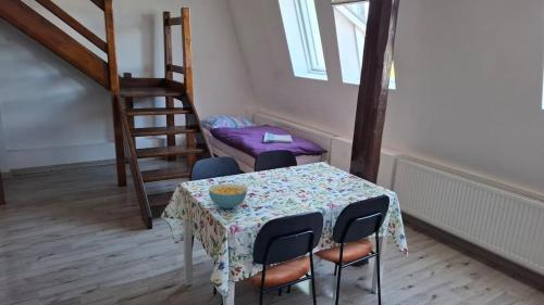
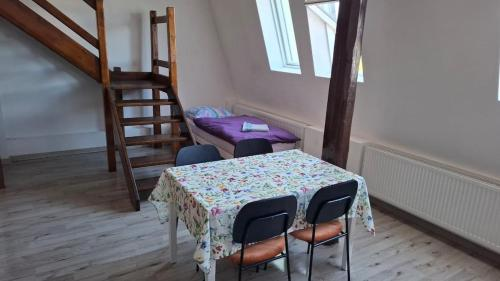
- cereal bowl (227, 198)
